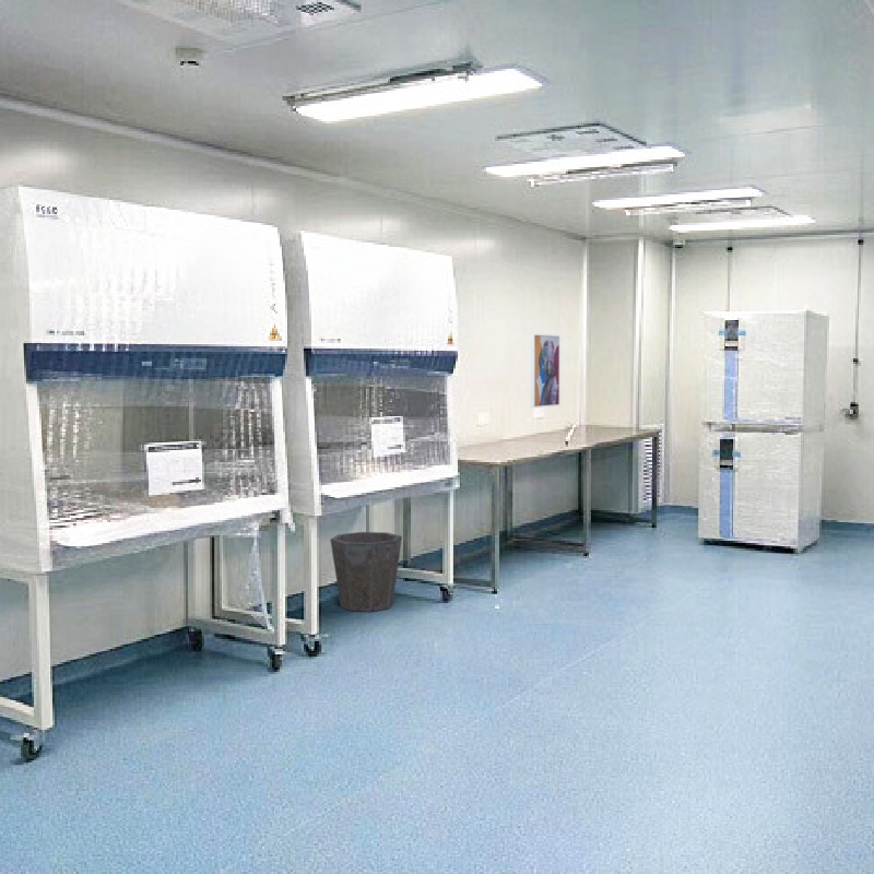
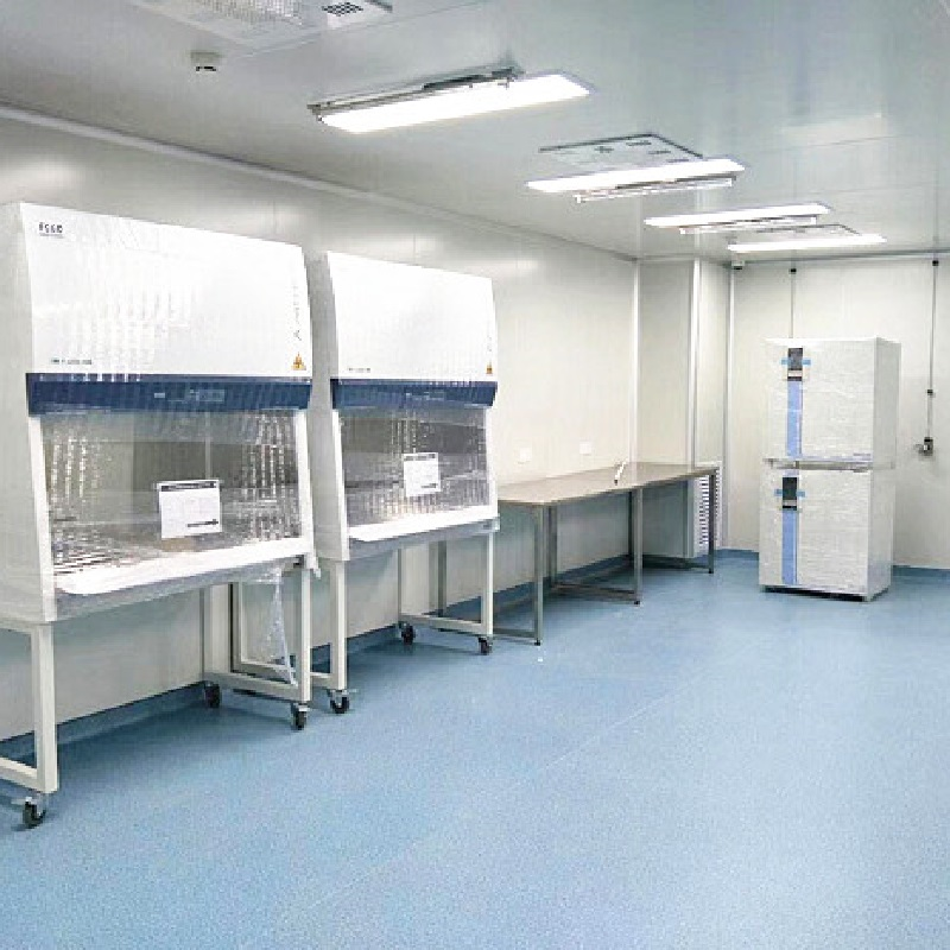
- wall art (545, 370)
- waste bin (366, 571)
